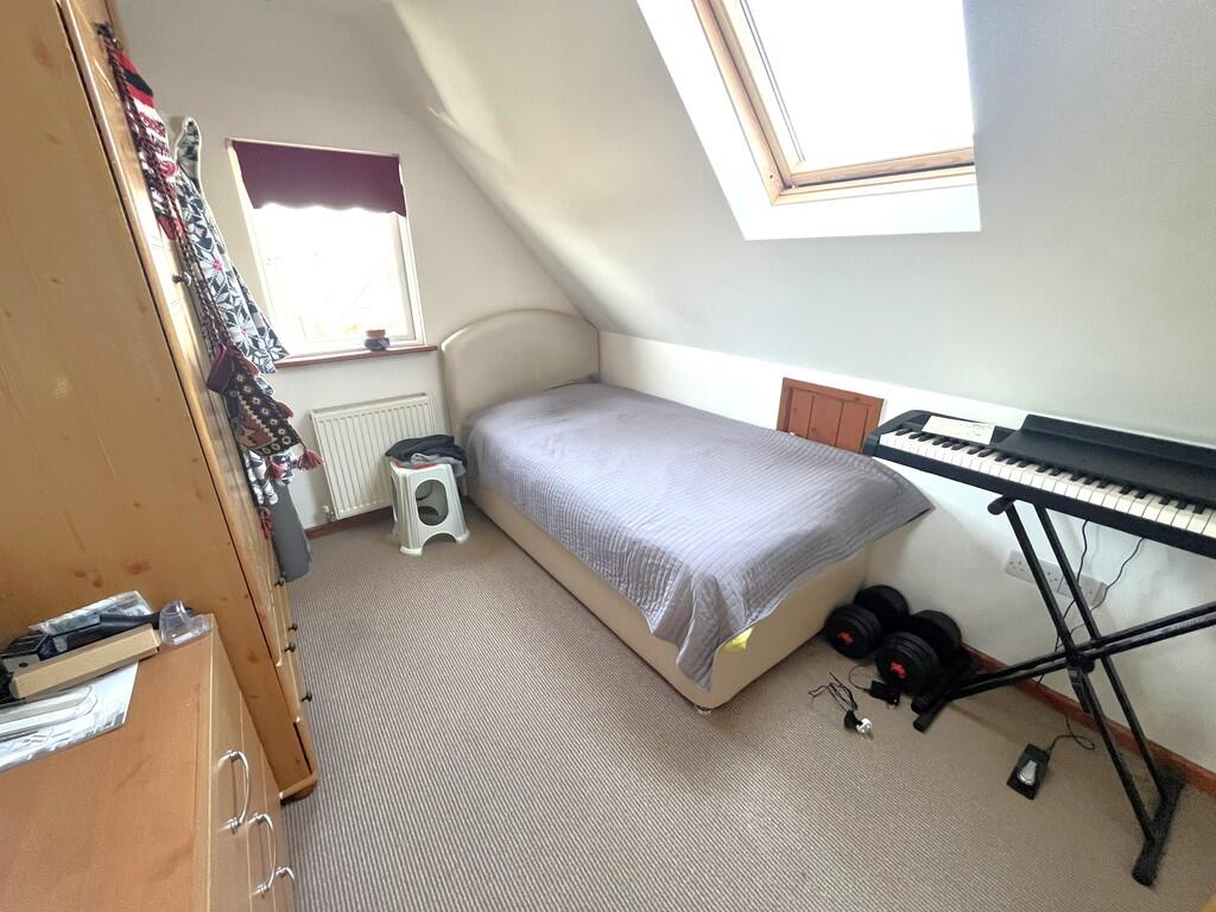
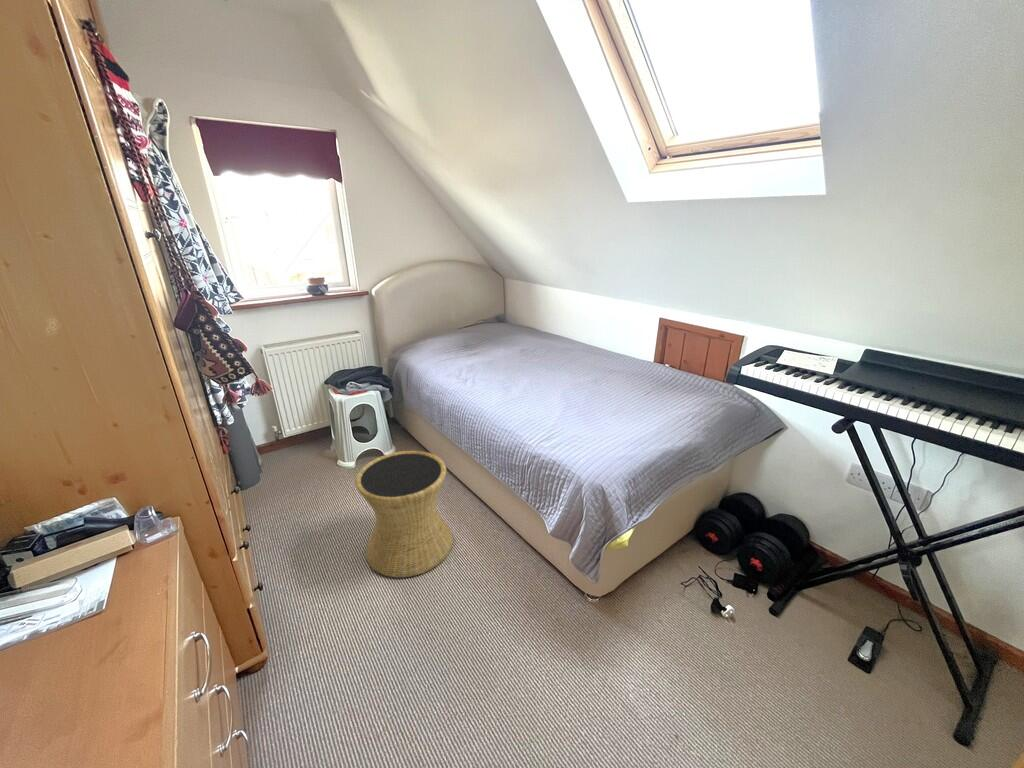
+ side table (406, 510)
